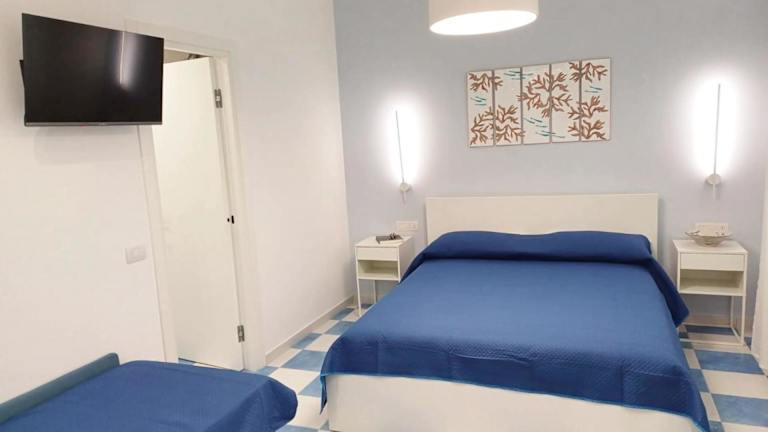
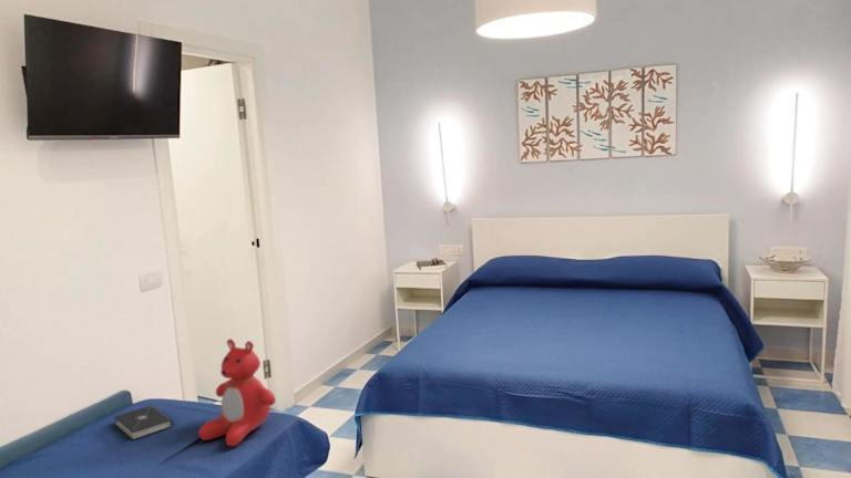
+ book (143, 420)
+ stuffed toy (233, 388)
